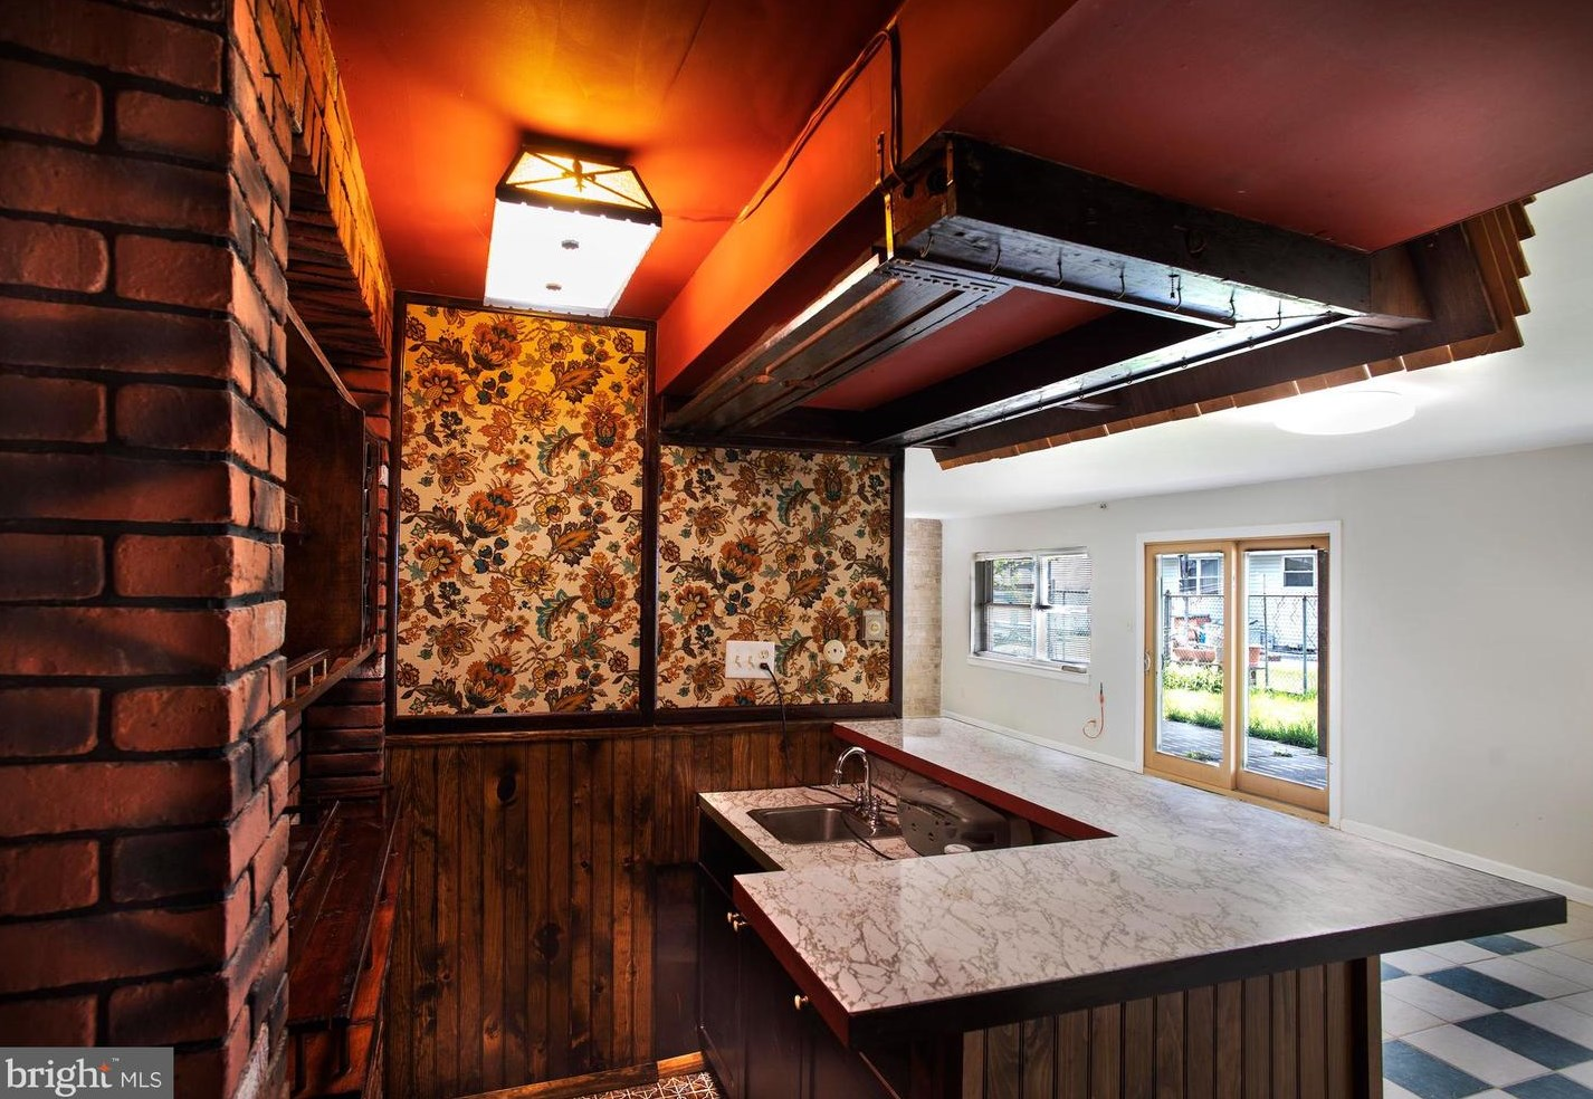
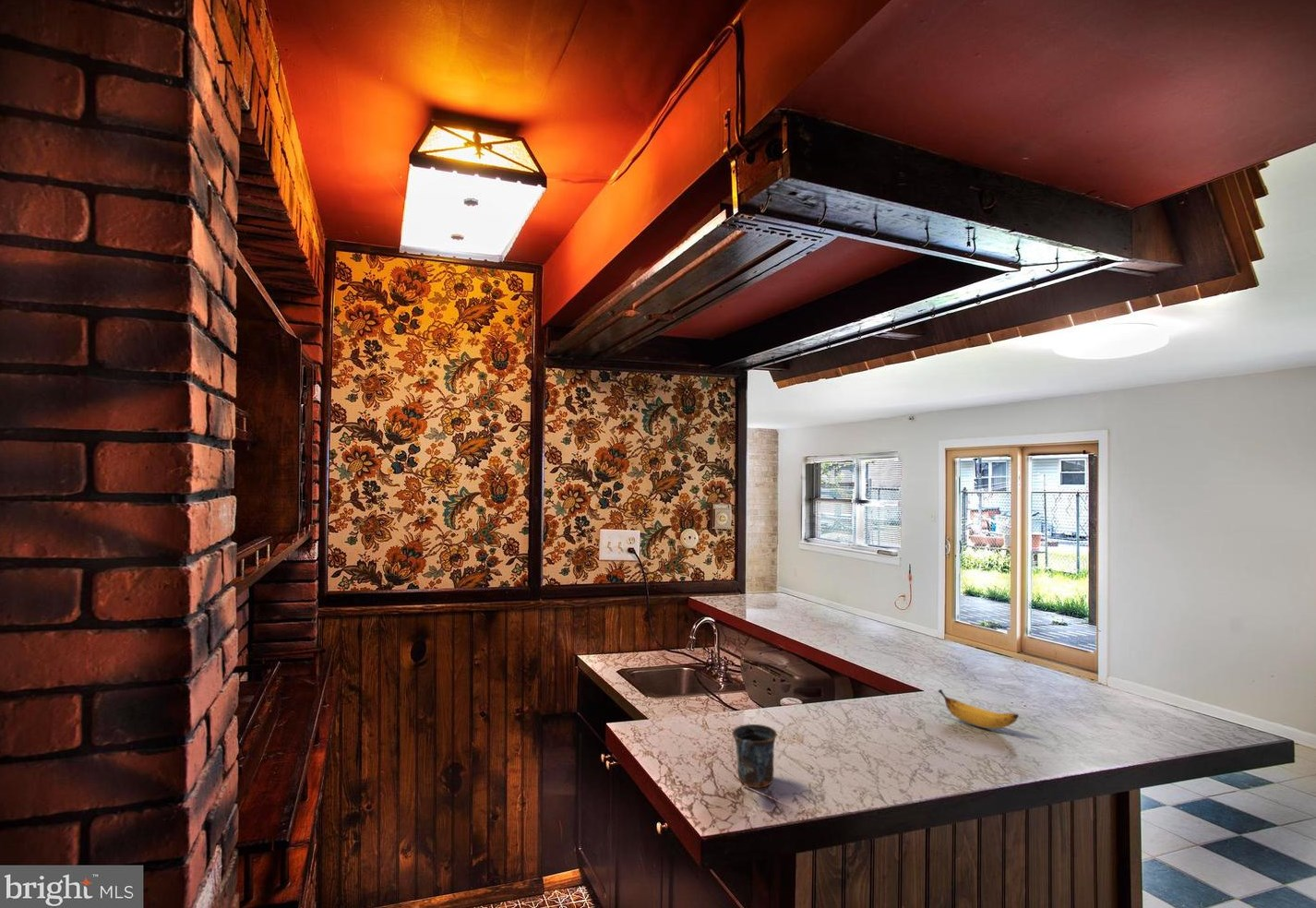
+ mug (748, 759)
+ banana (976, 711)
